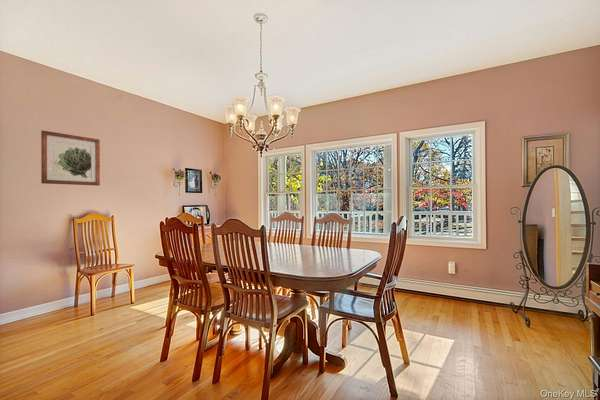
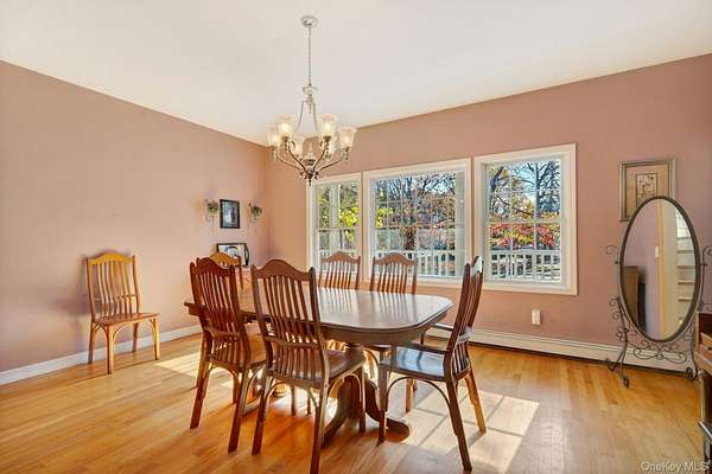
- wall art (72, 160)
